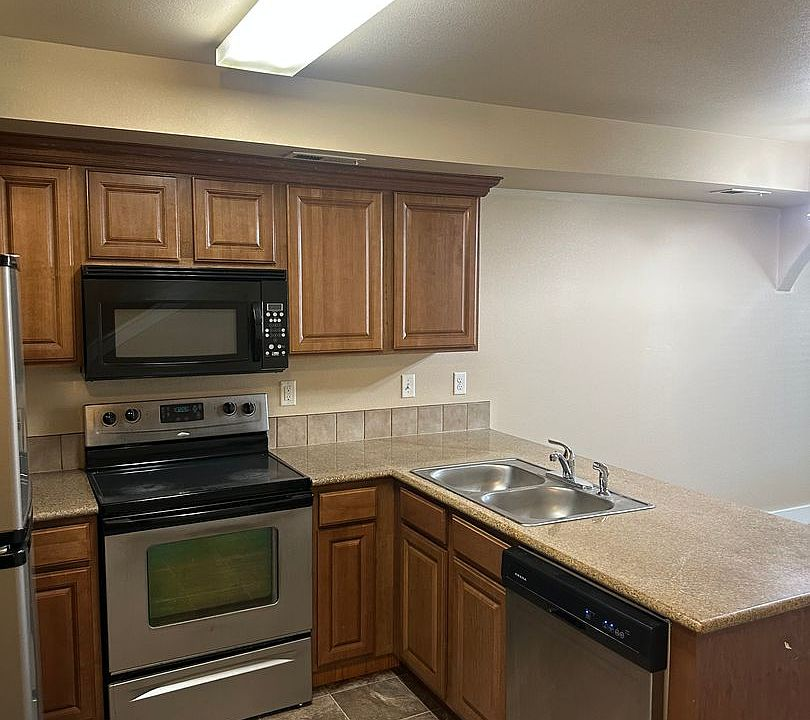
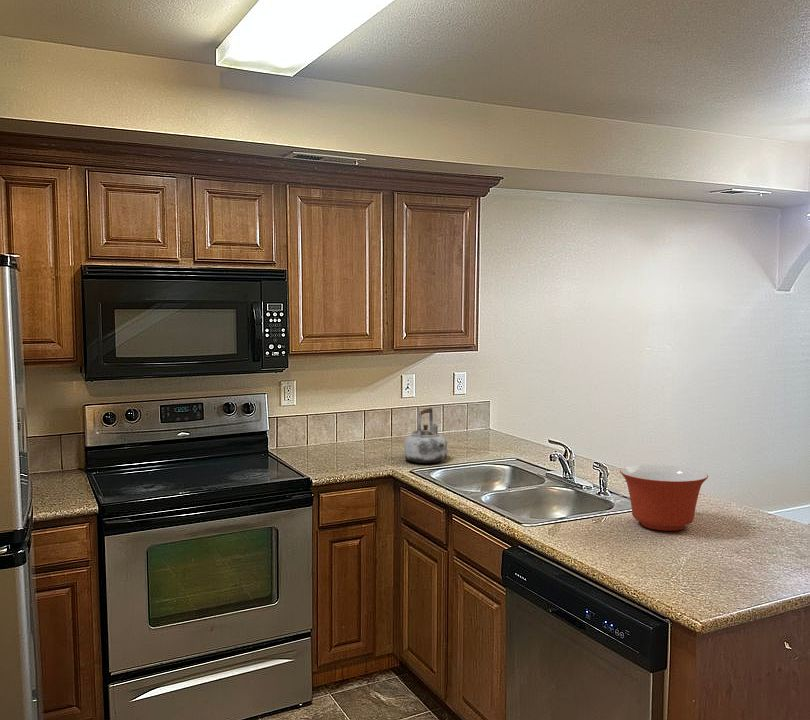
+ kettle (427, 433)
+ mixing bowl (662, 498)
